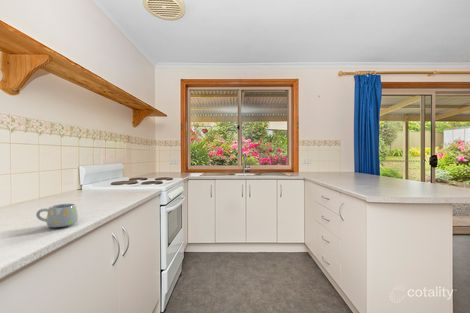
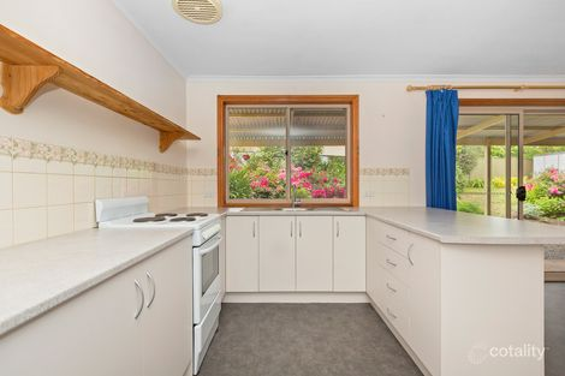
- mug (57, 216)
